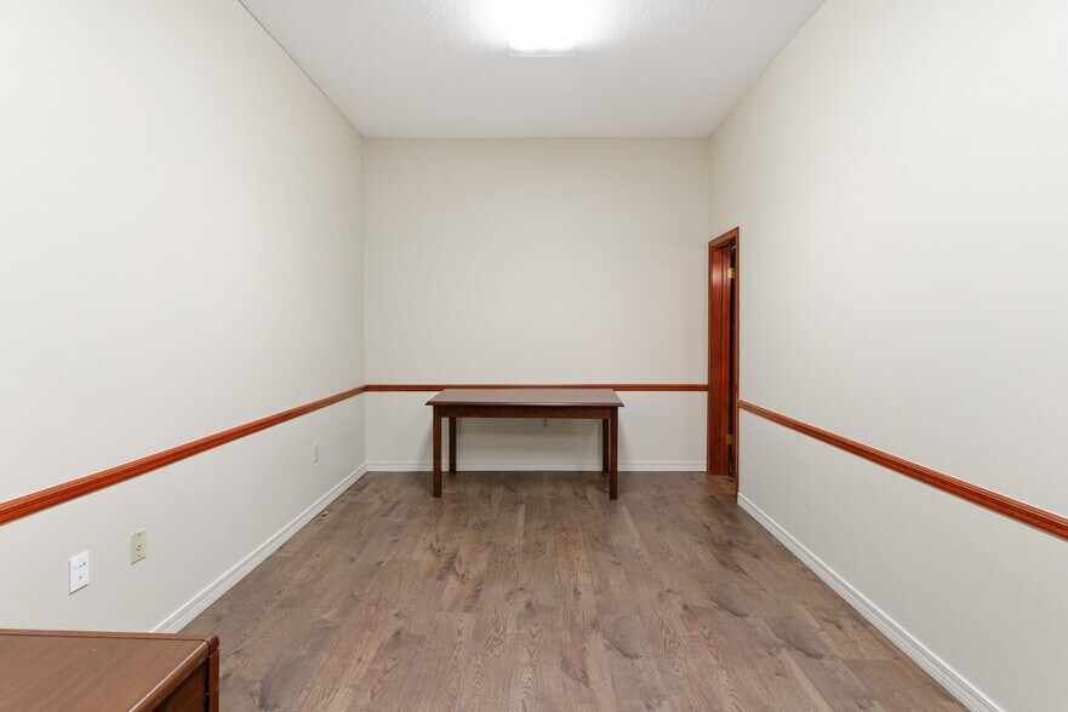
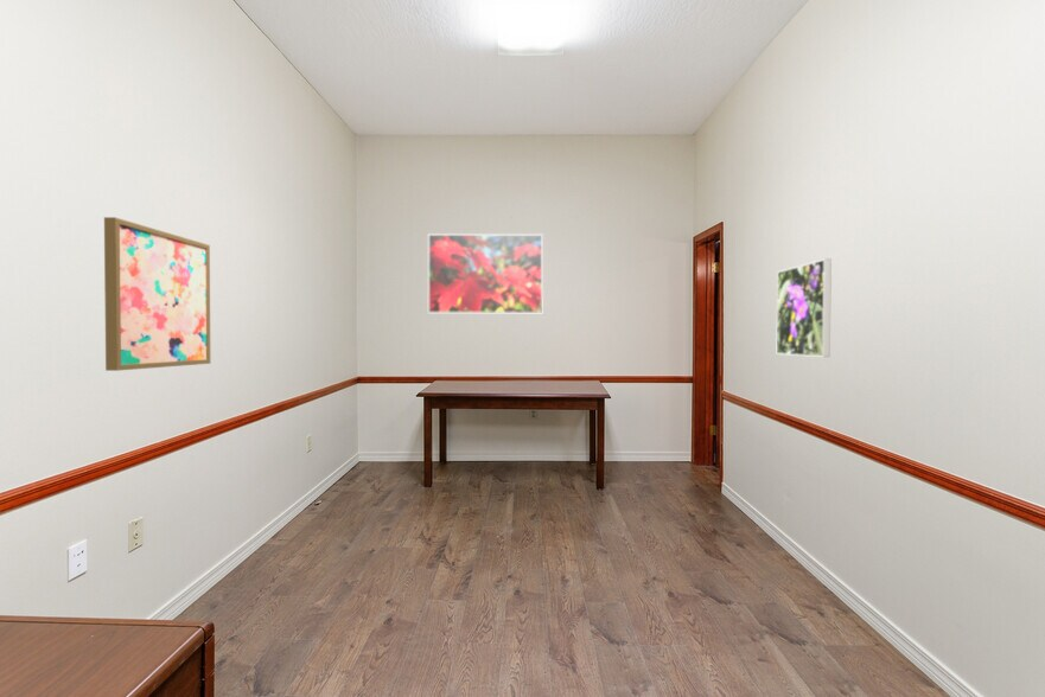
+ wall art (164, 300)
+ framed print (485, 273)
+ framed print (801, 311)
